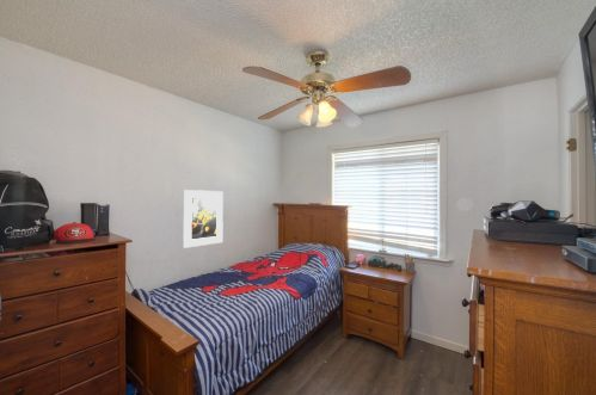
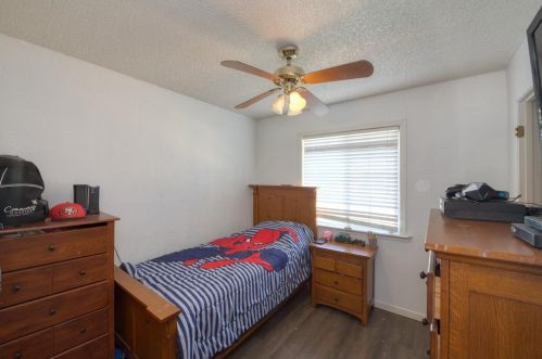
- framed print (204, 217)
